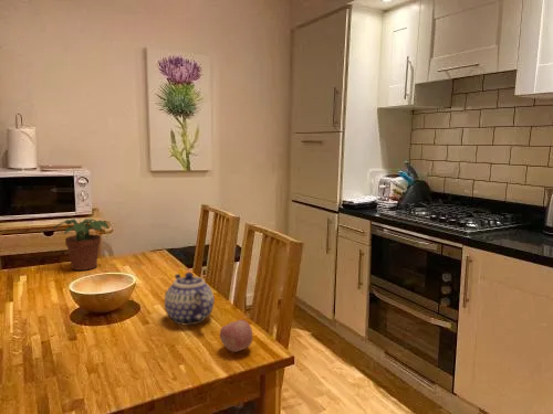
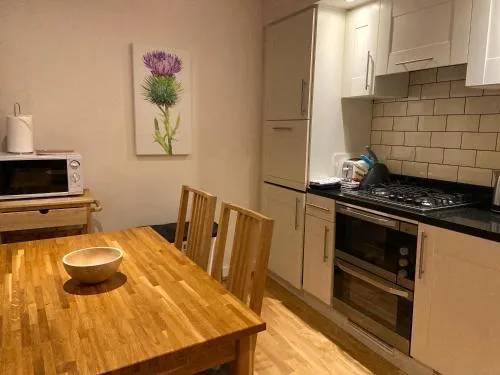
- teapot (189, 295)
- potted plant (81, 244)
- apple (236, 335)
